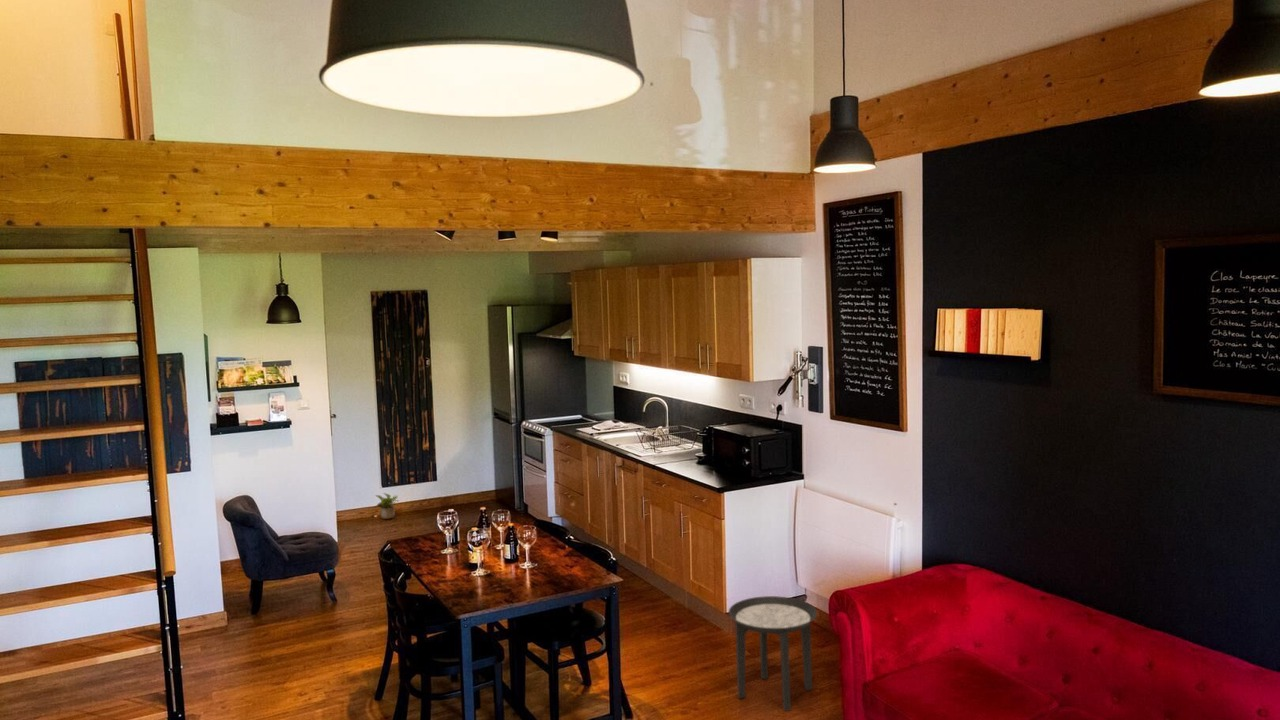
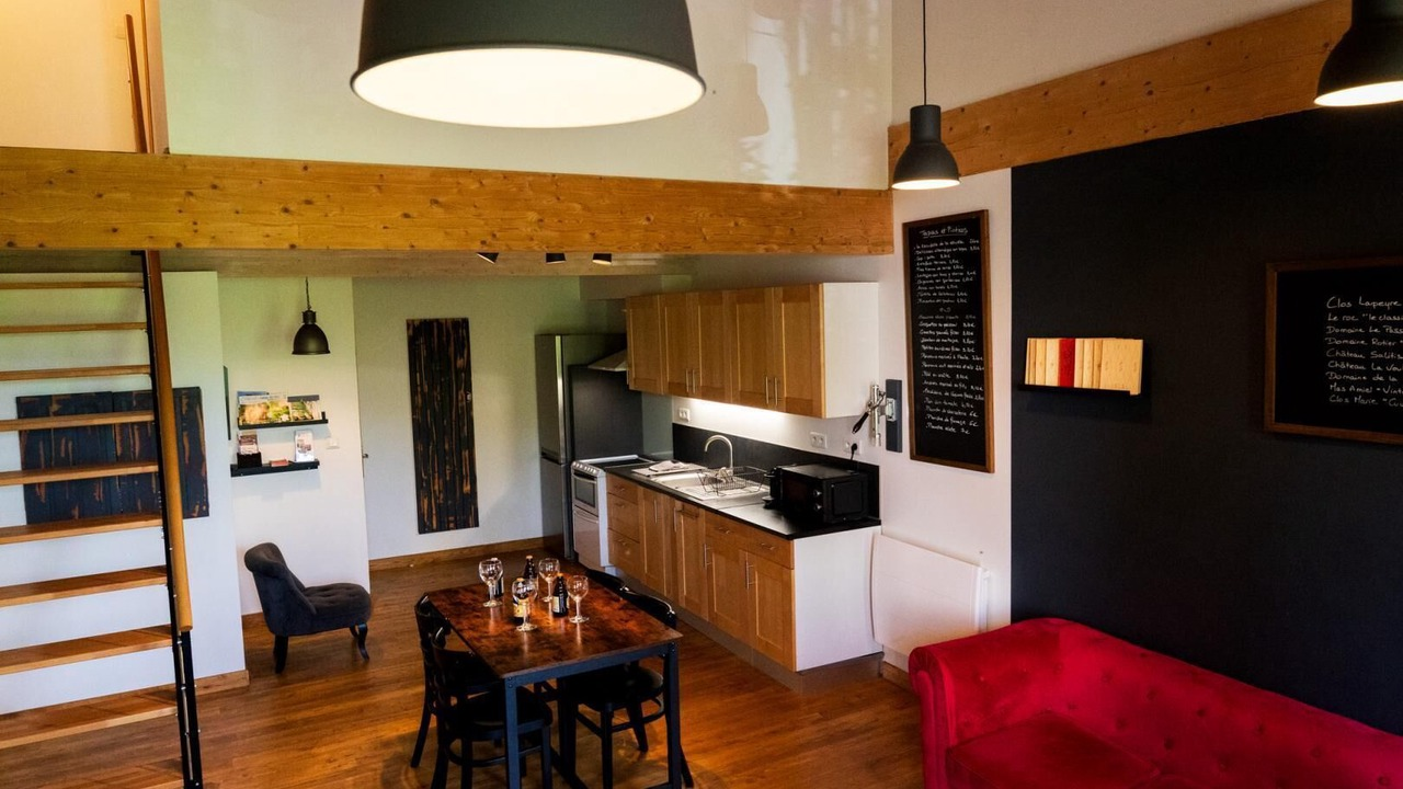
- potted plant (386, 505)
- side table (766, 652)
